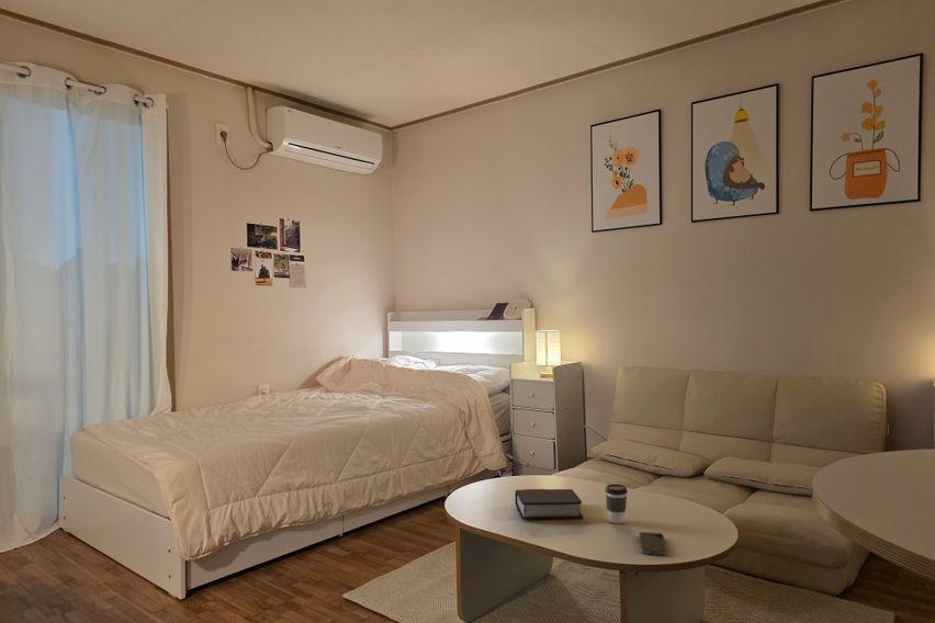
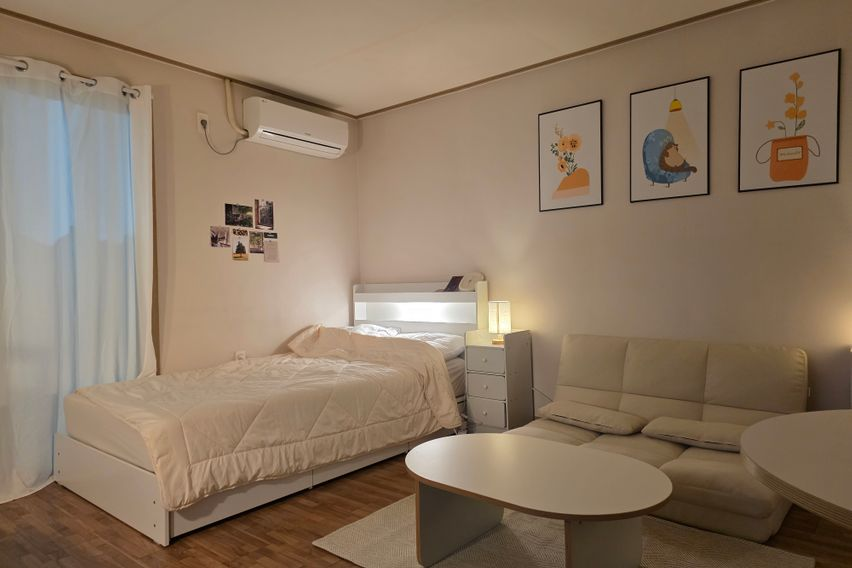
- smartphone (652, 542)
- bible (548, 502)
- coffee cup (616, 503)
